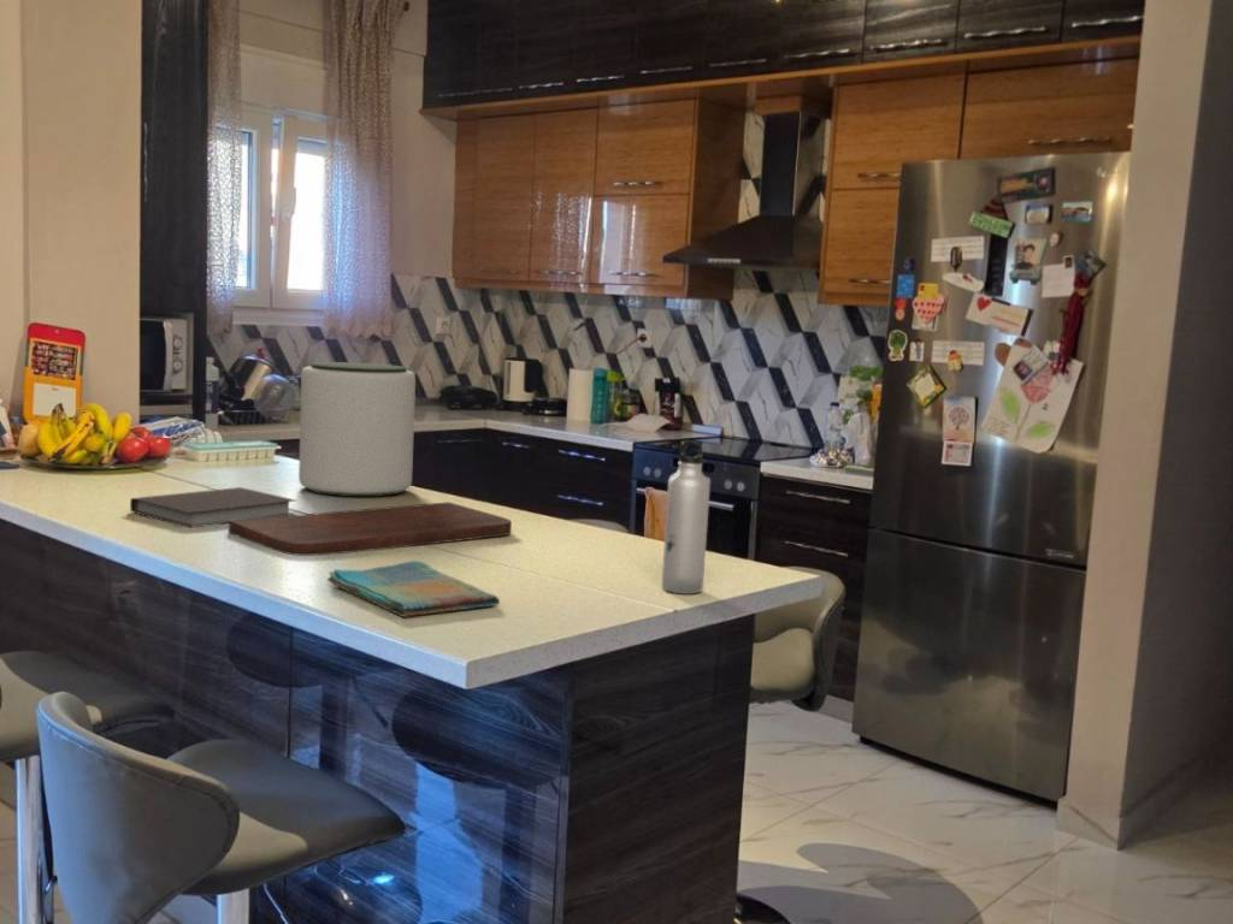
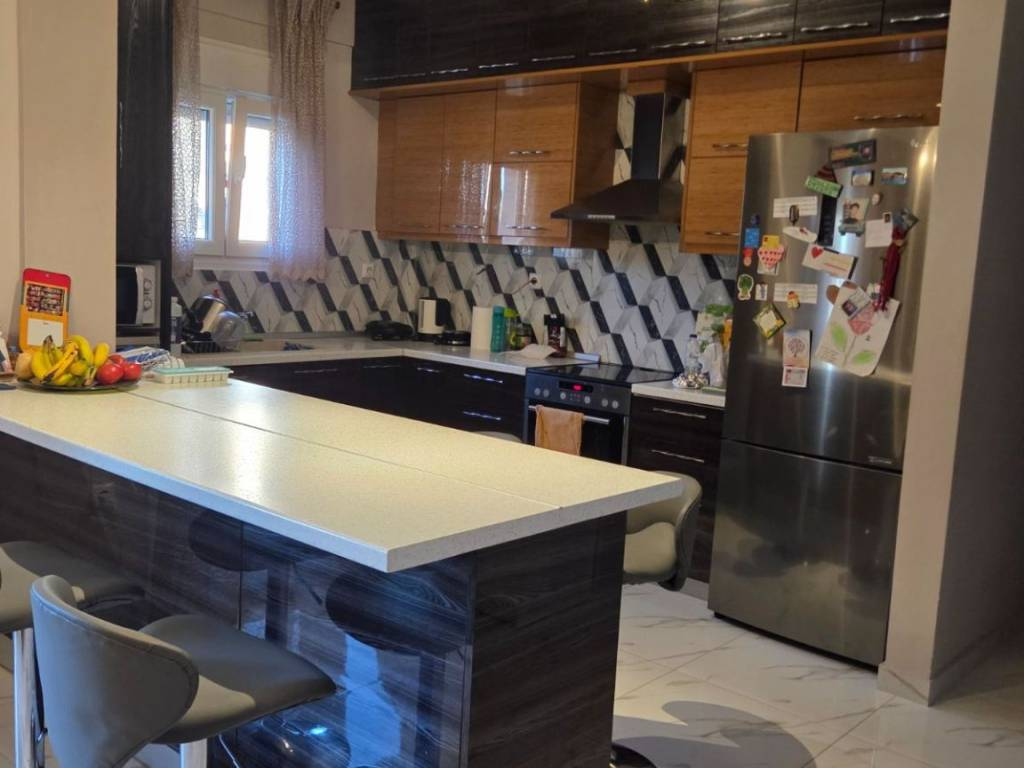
- water bottle (686, 515)
- cutting board (379, 527)
- plant pot (356, 427)
- notebook (214, 505)
- dish towel (412, 586)
